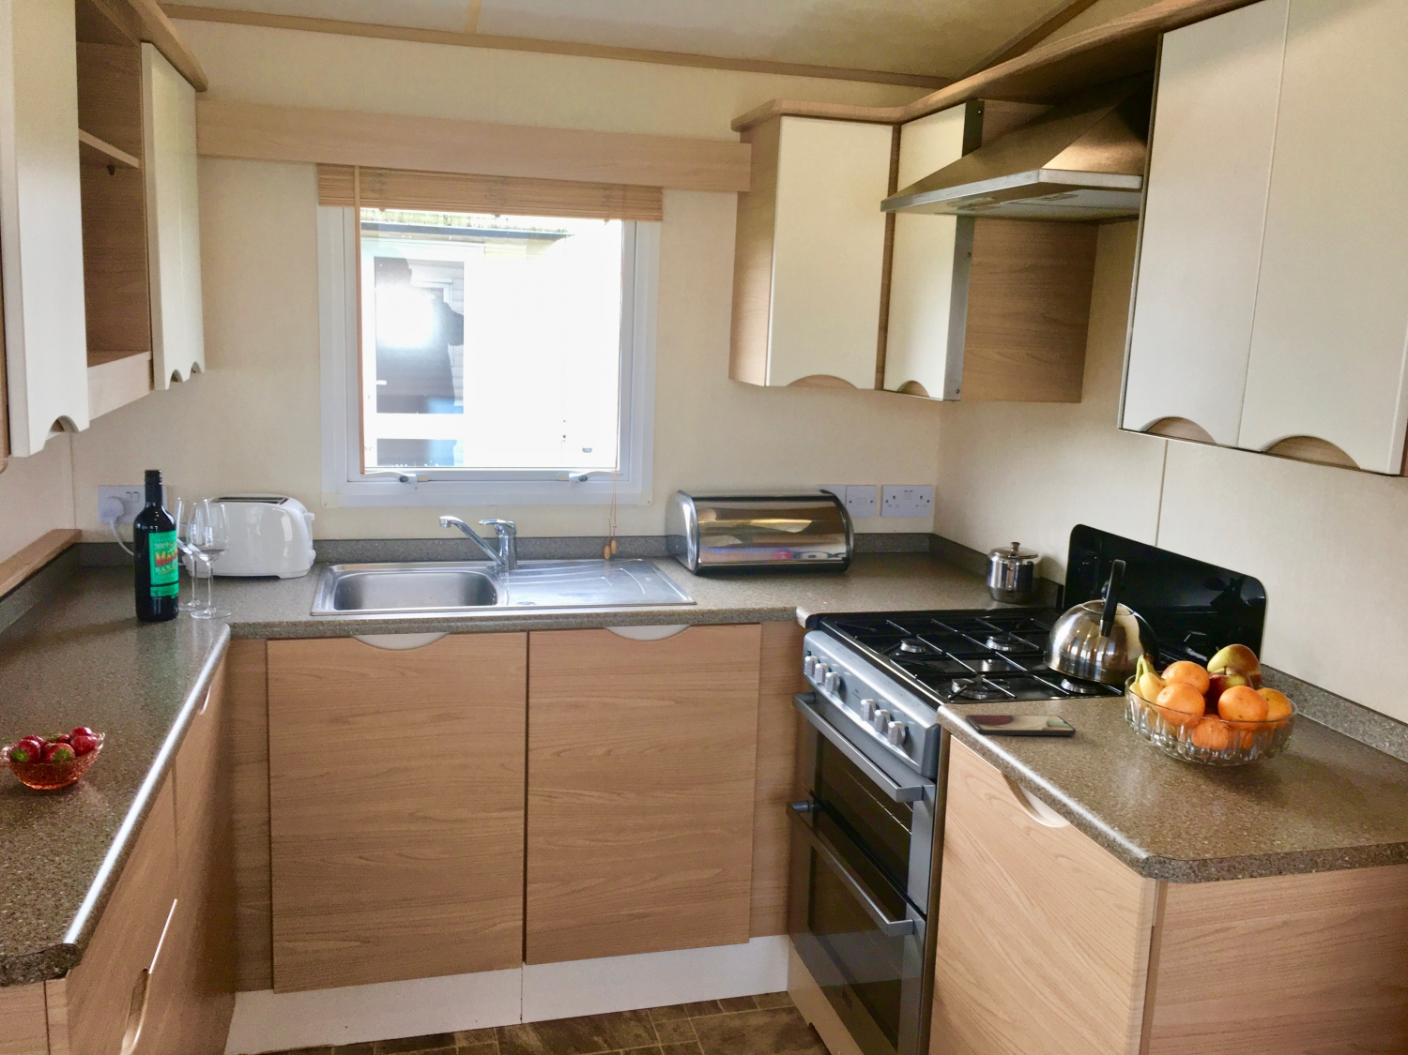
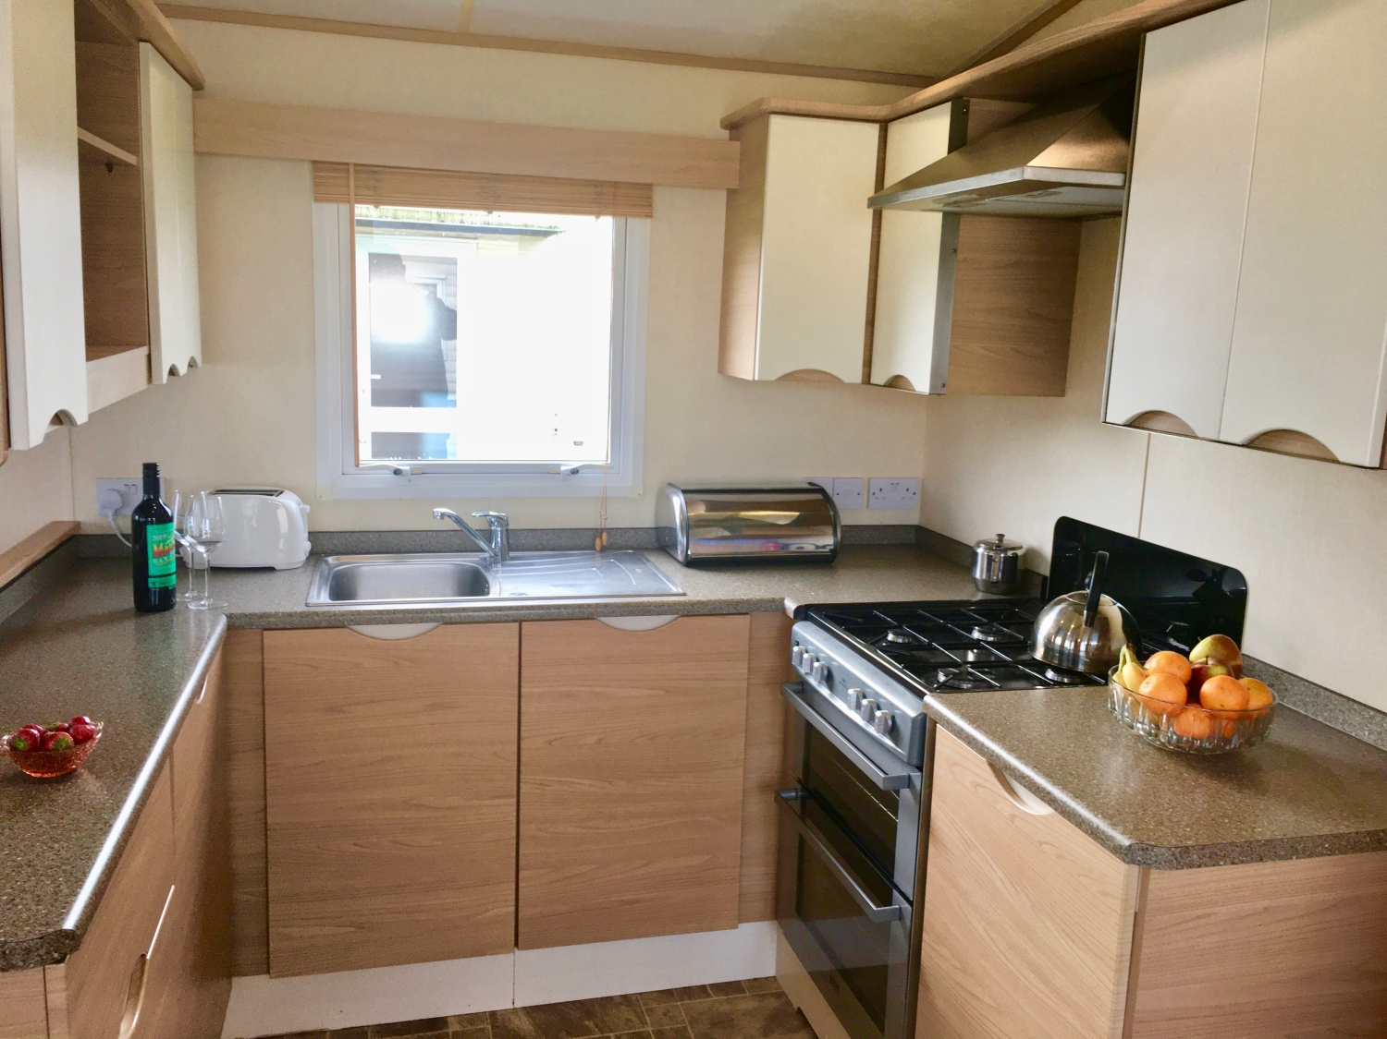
- smartphone (1019, 725)
